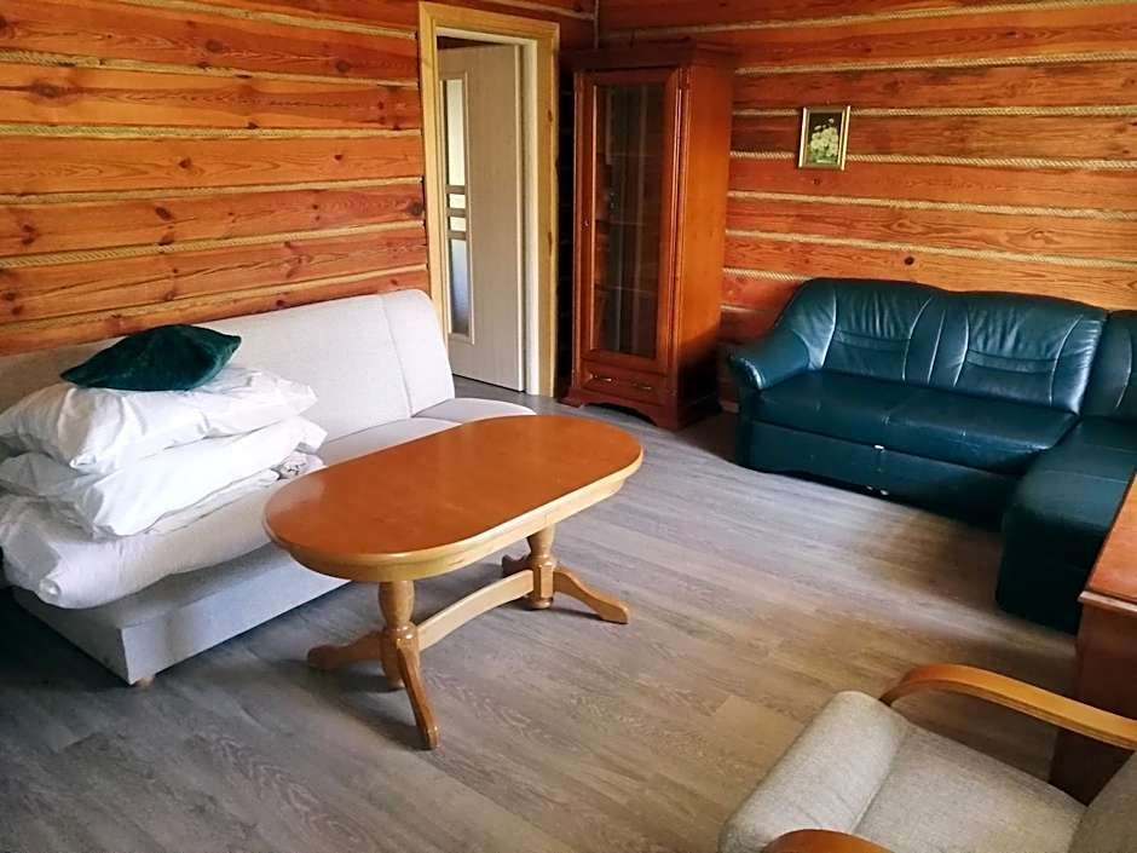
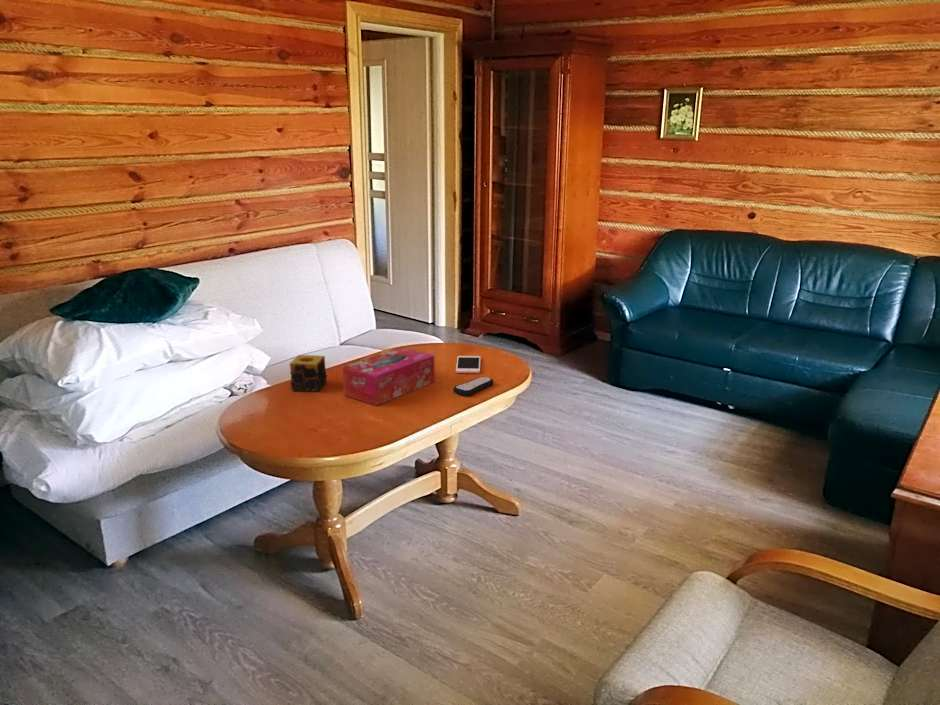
+ candle (308, 373)
+ cell phone (468, 364)
+ remote control (474, 385)
+ tissue box (390, 374)
